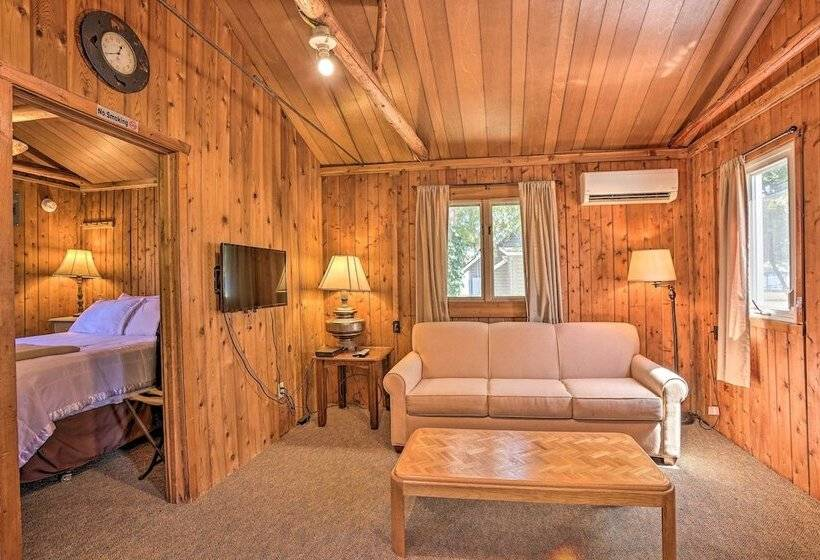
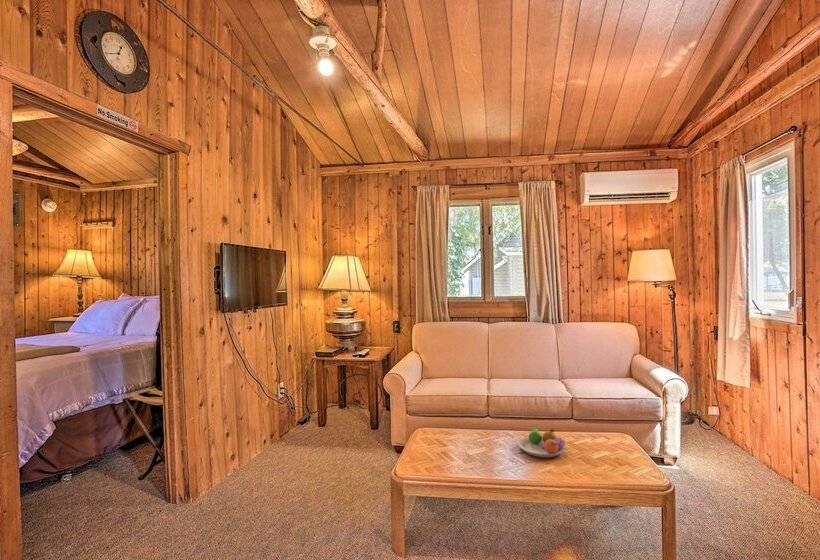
+ fruit bowl (541, 440)
